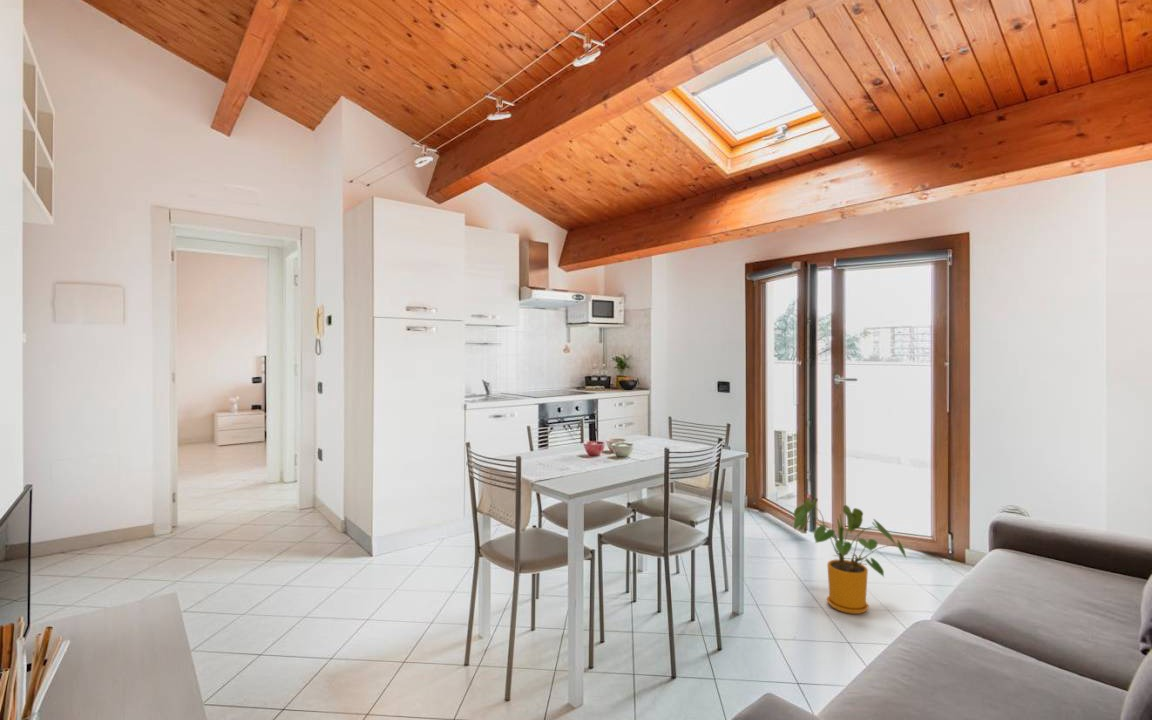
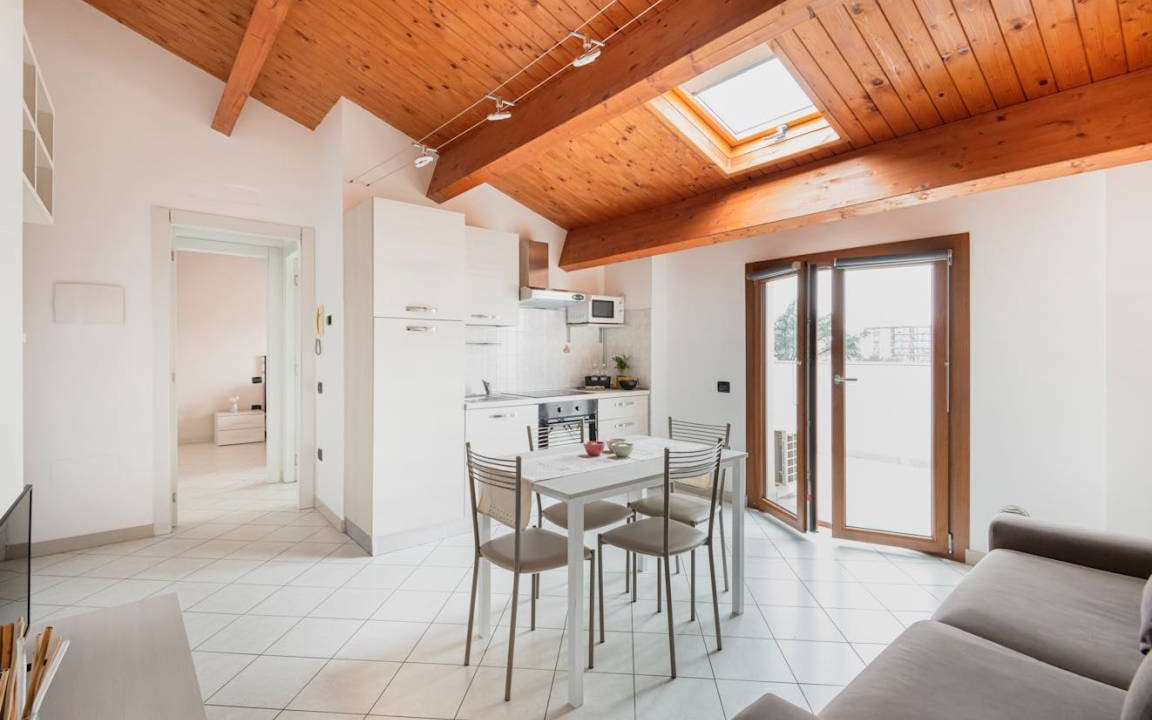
- house plant (843, 556)
